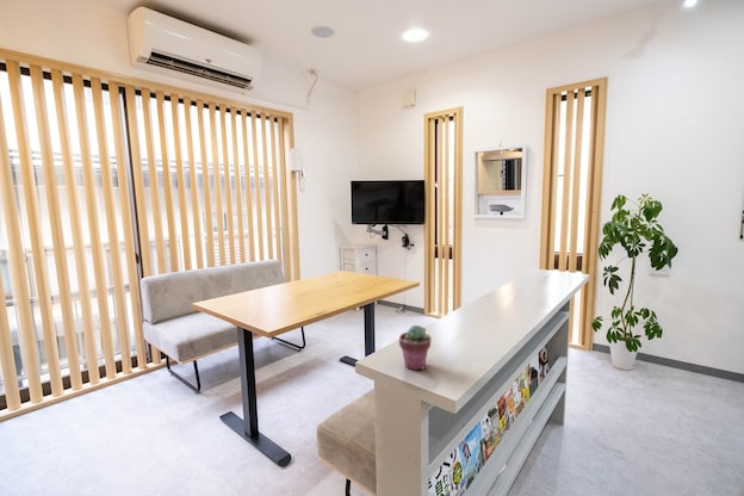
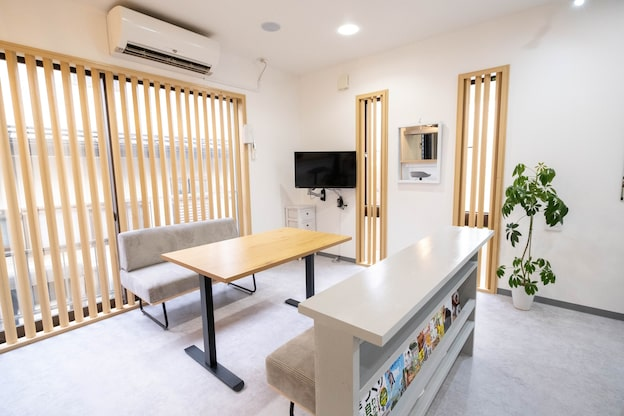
- potted succulent (415, 345)
